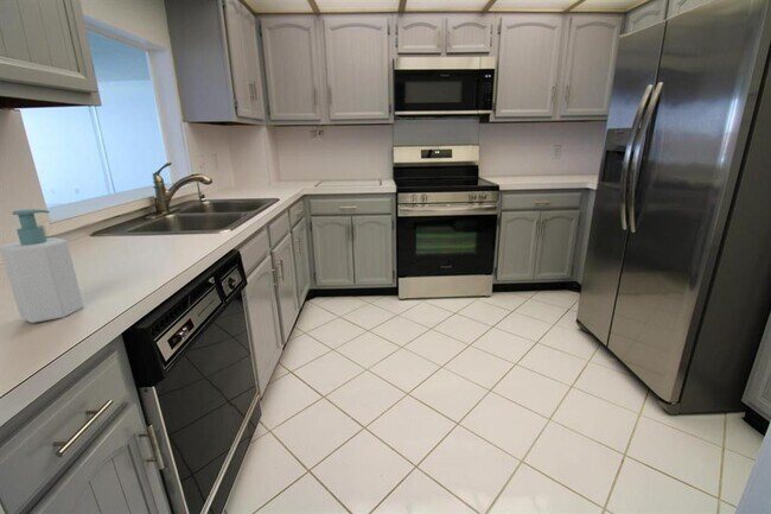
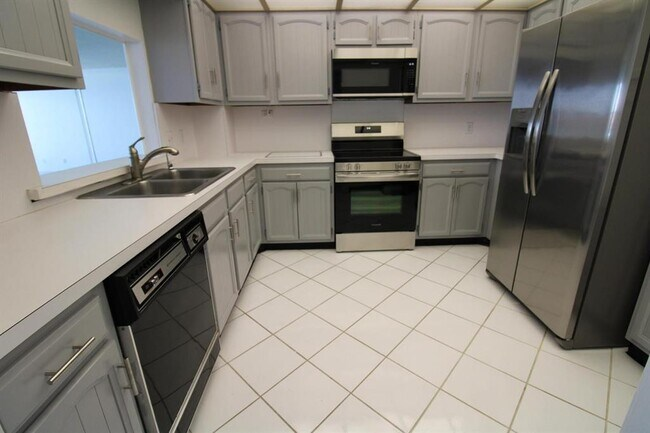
- soap bottle (39, 264)
